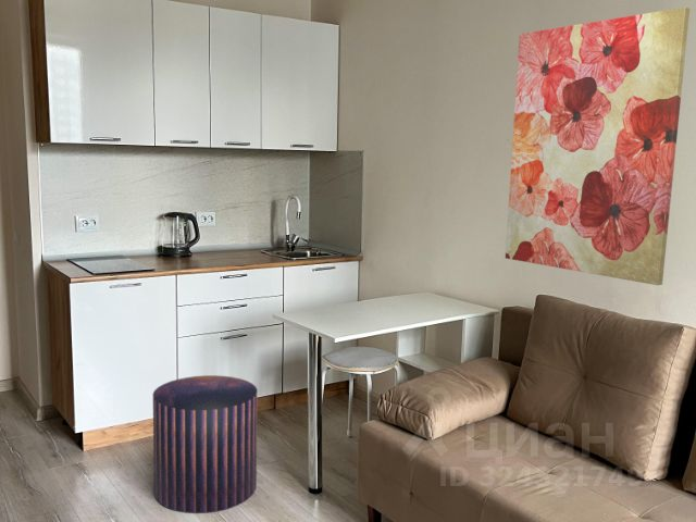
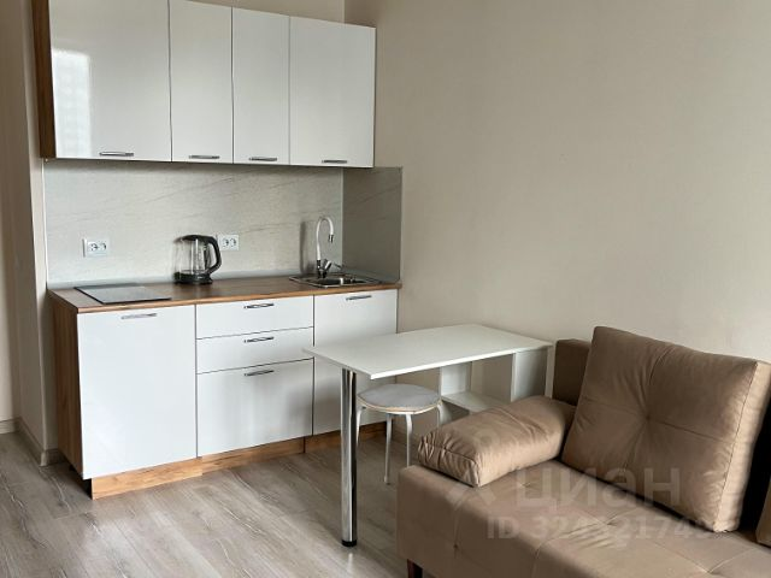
- stool (206, 439)
- wall art (585, 149)
